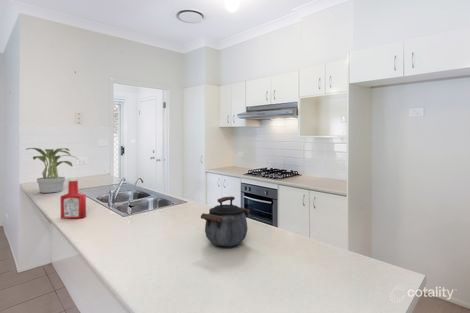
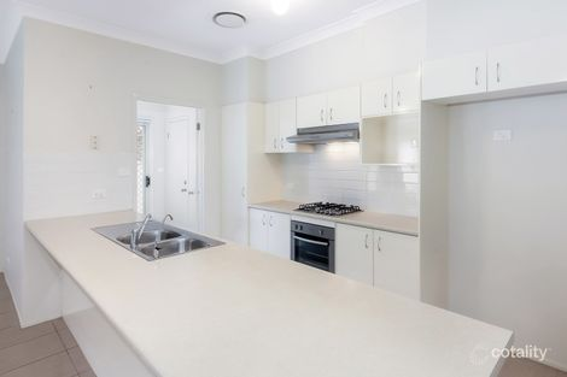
- kettle (226, 220)
- soap bottle (73, 197)
- potted plant (50, 169)
